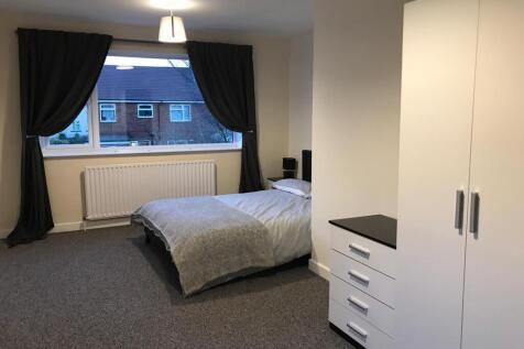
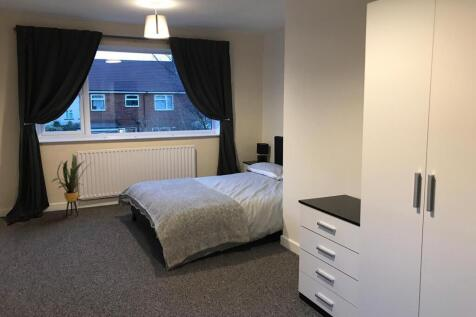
+ house plant (73, 185)
